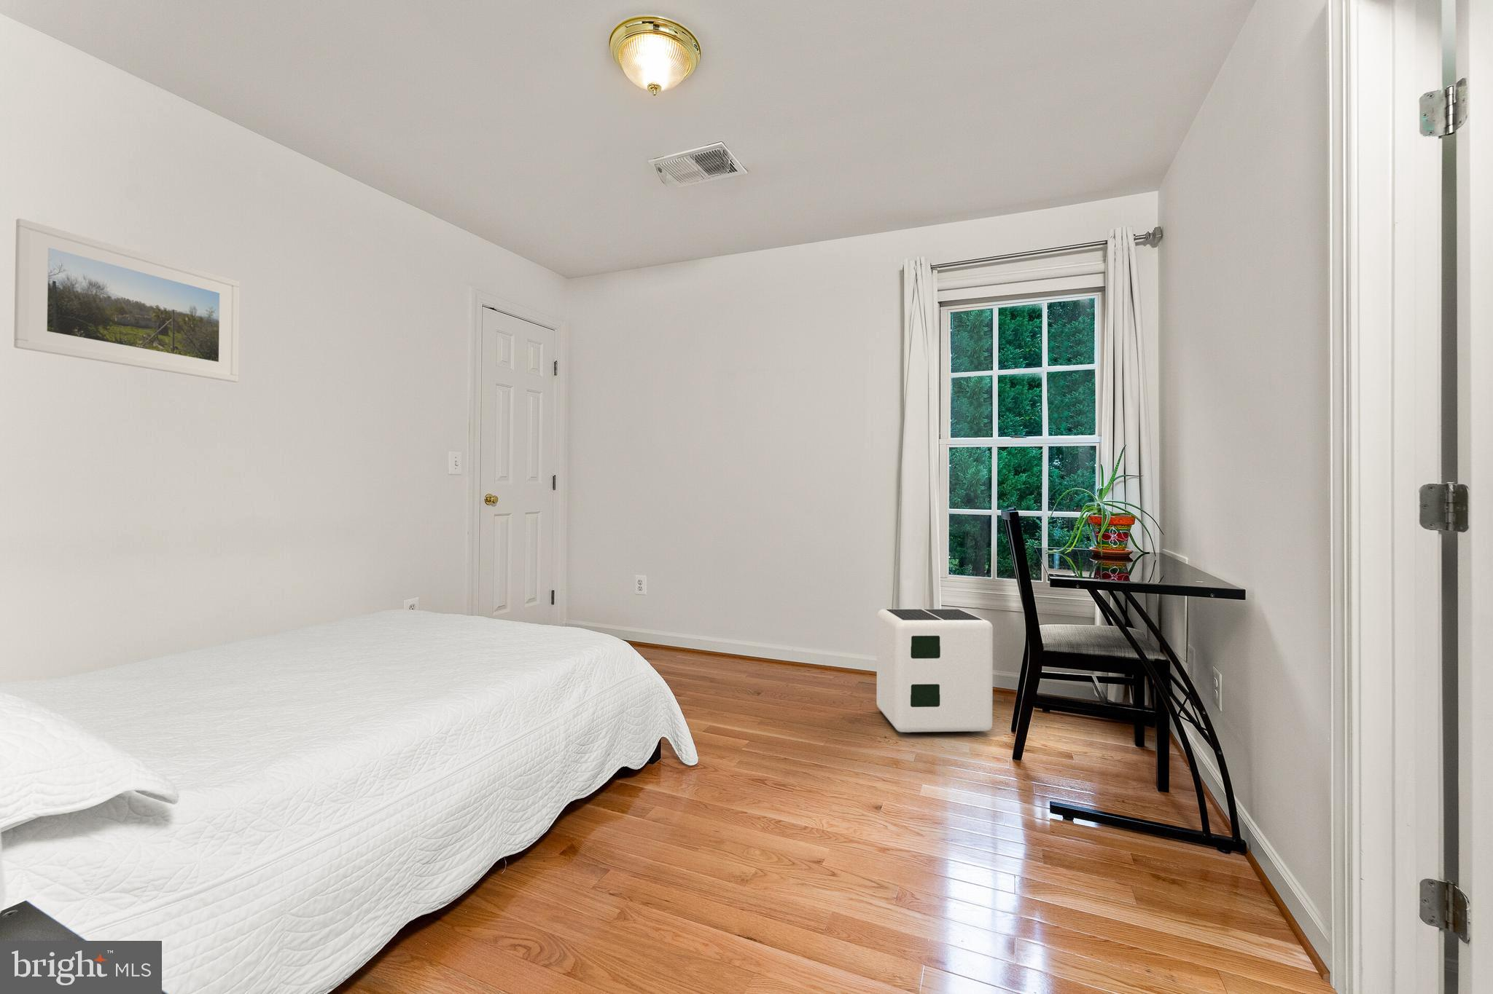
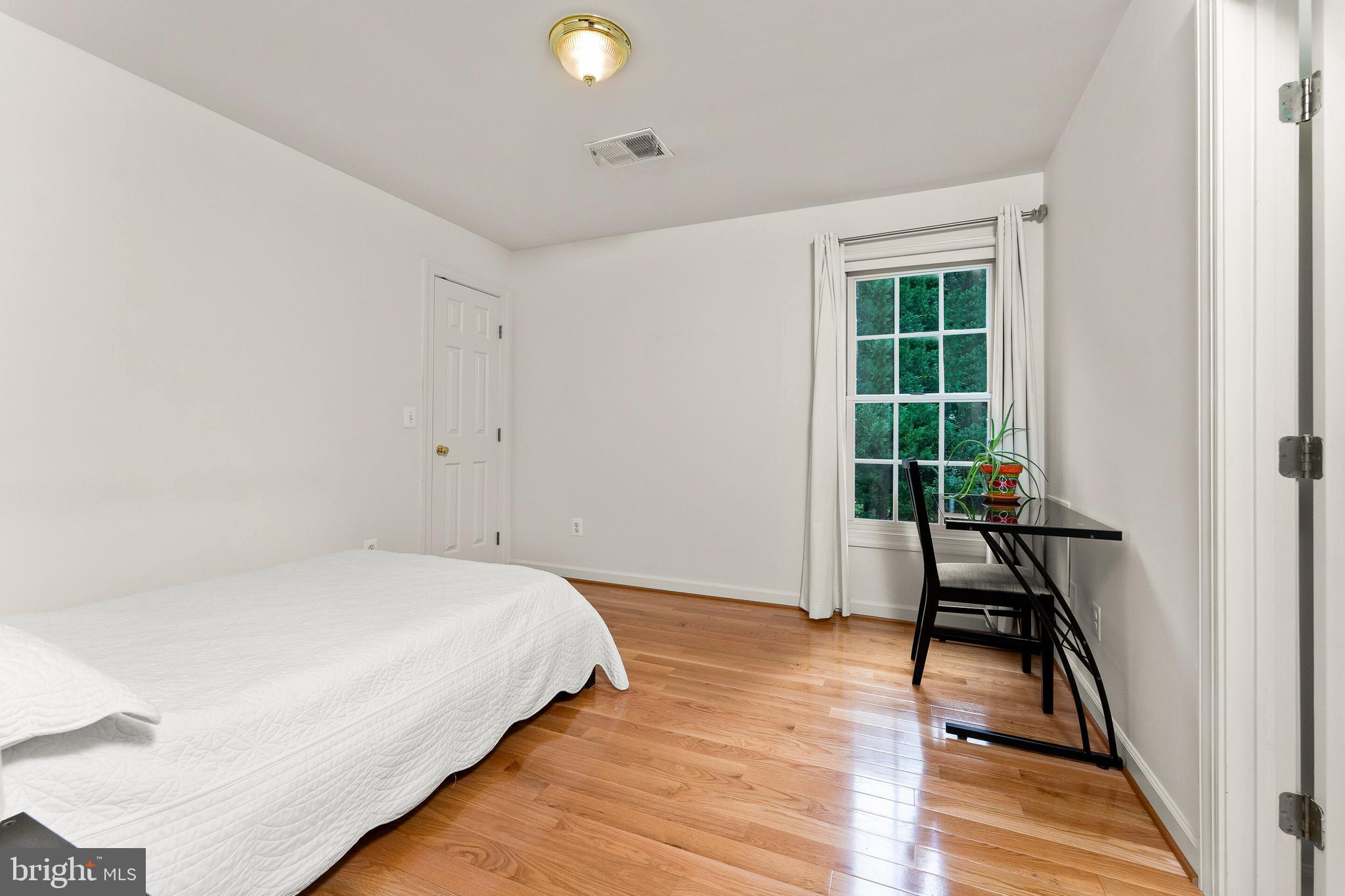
- air purifier (931, 669)
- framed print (141, 311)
